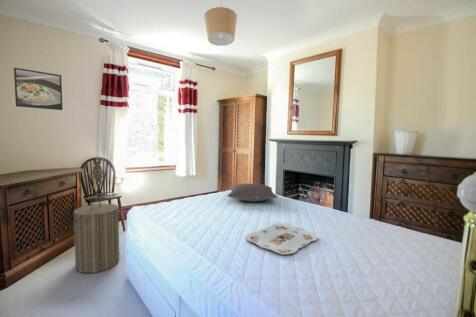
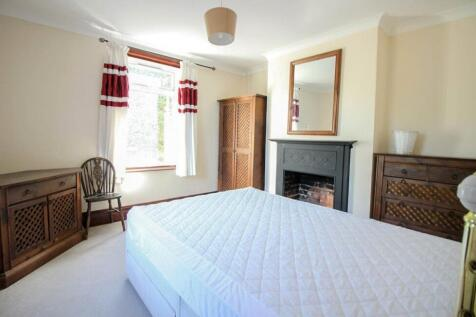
- laundry hamper (97, 231)
- pillow (251, 191)
- serving tray (282, 237)
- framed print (39, 90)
